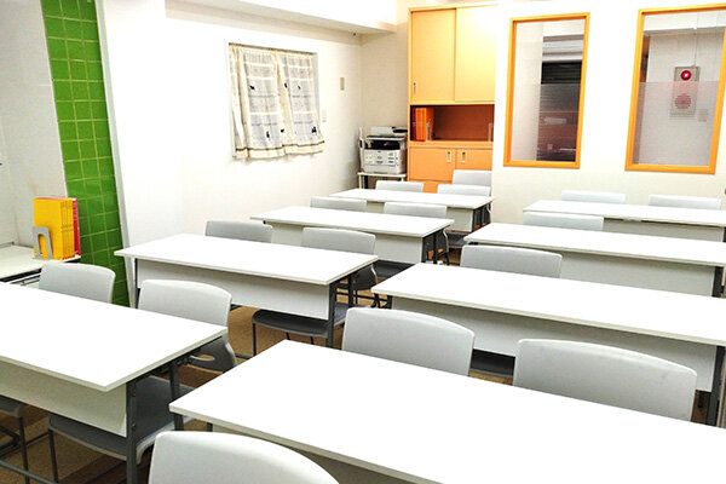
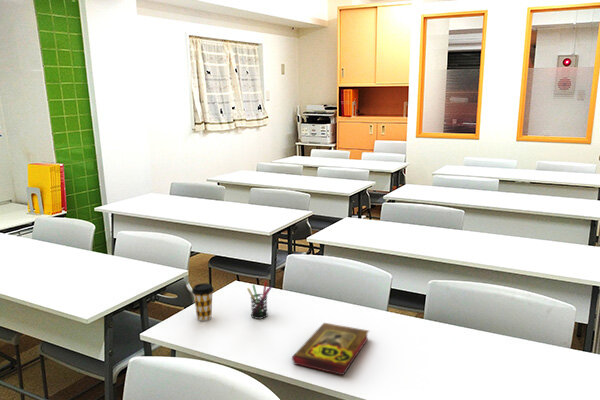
+ pen holder (259, 298)
+ coffee cup (203, 302)
+ book (332, 346)
